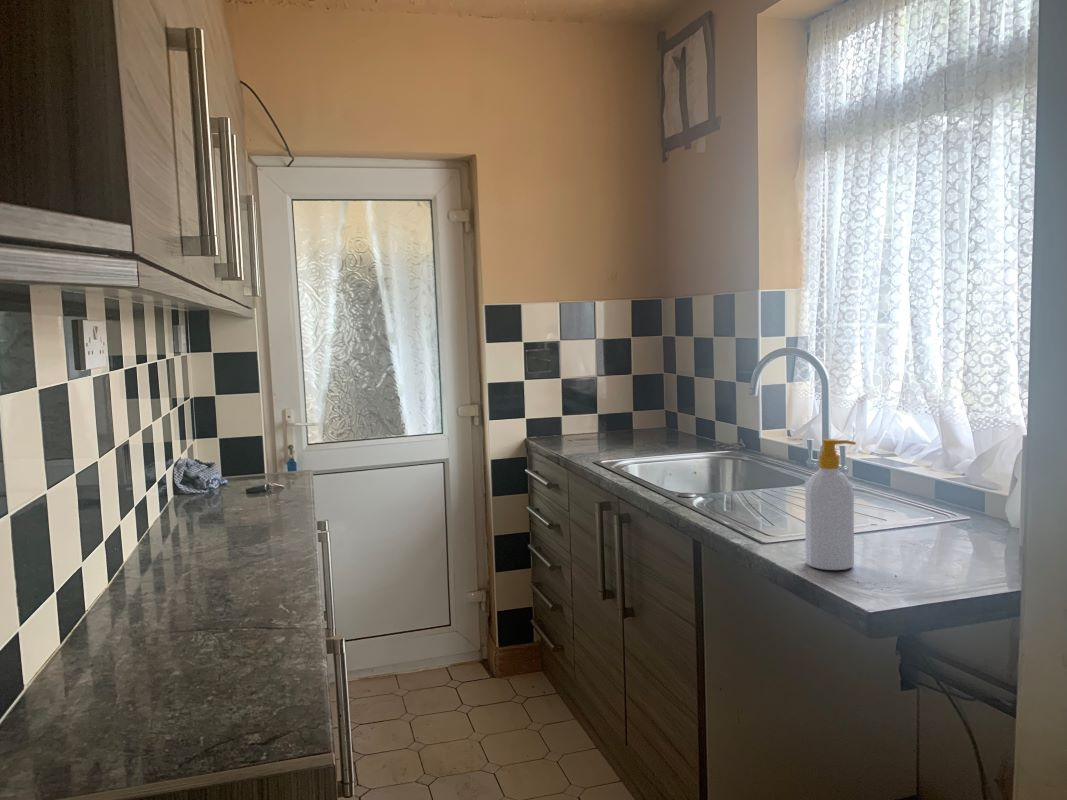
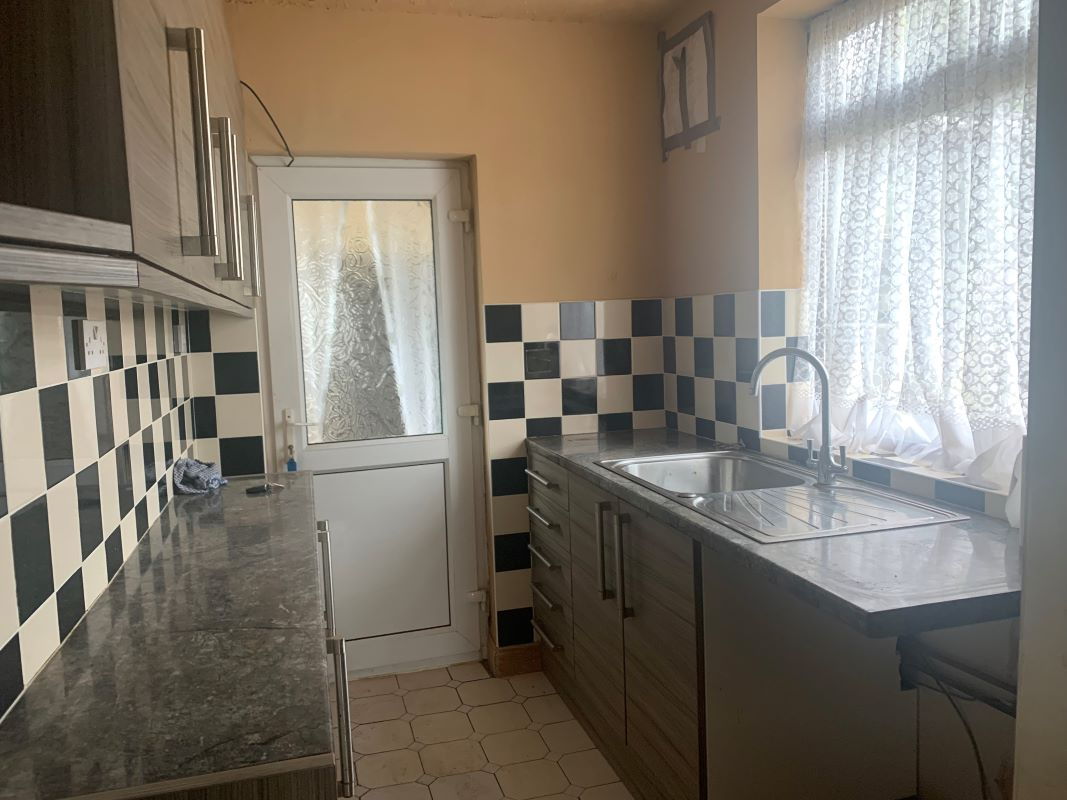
- soap bottle (831, 502)
